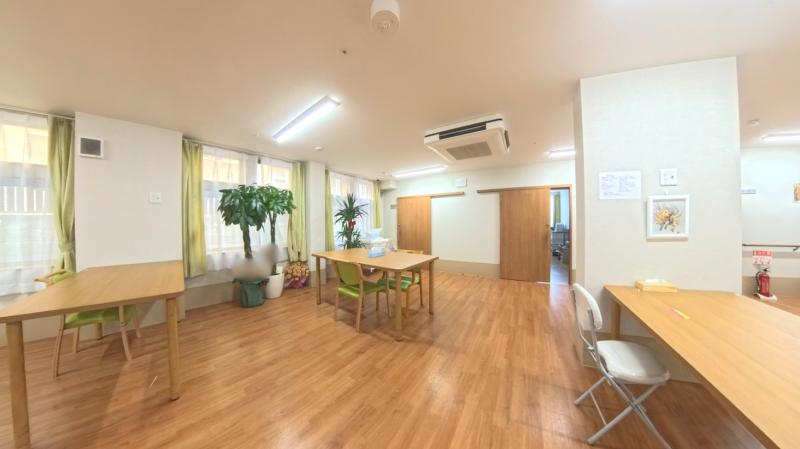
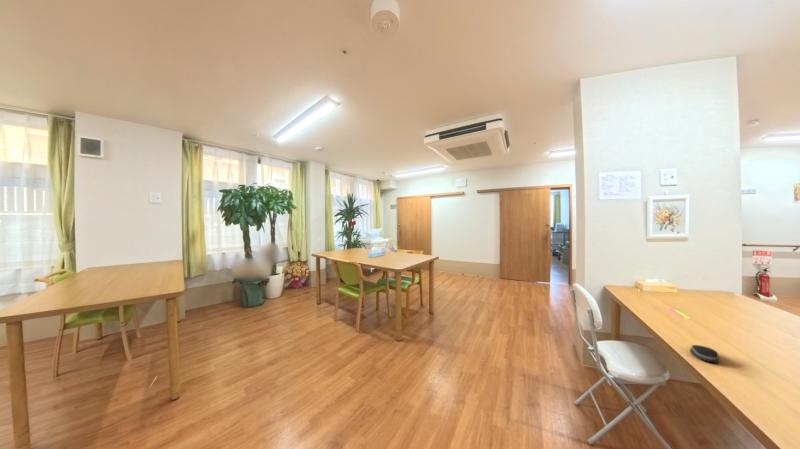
+ computer mouse (703, 350)
